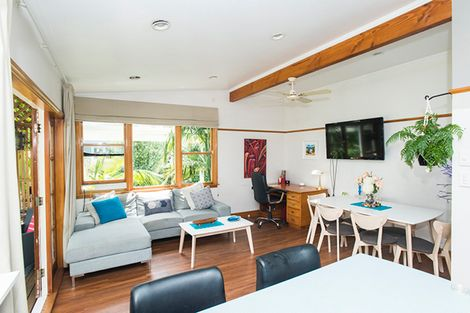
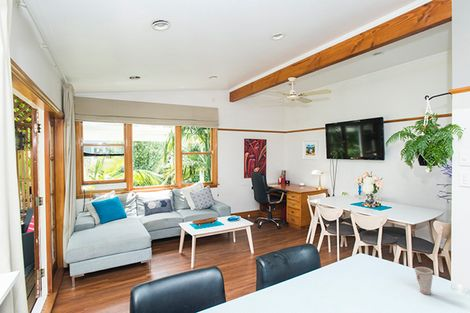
+ cup (423, 280)
